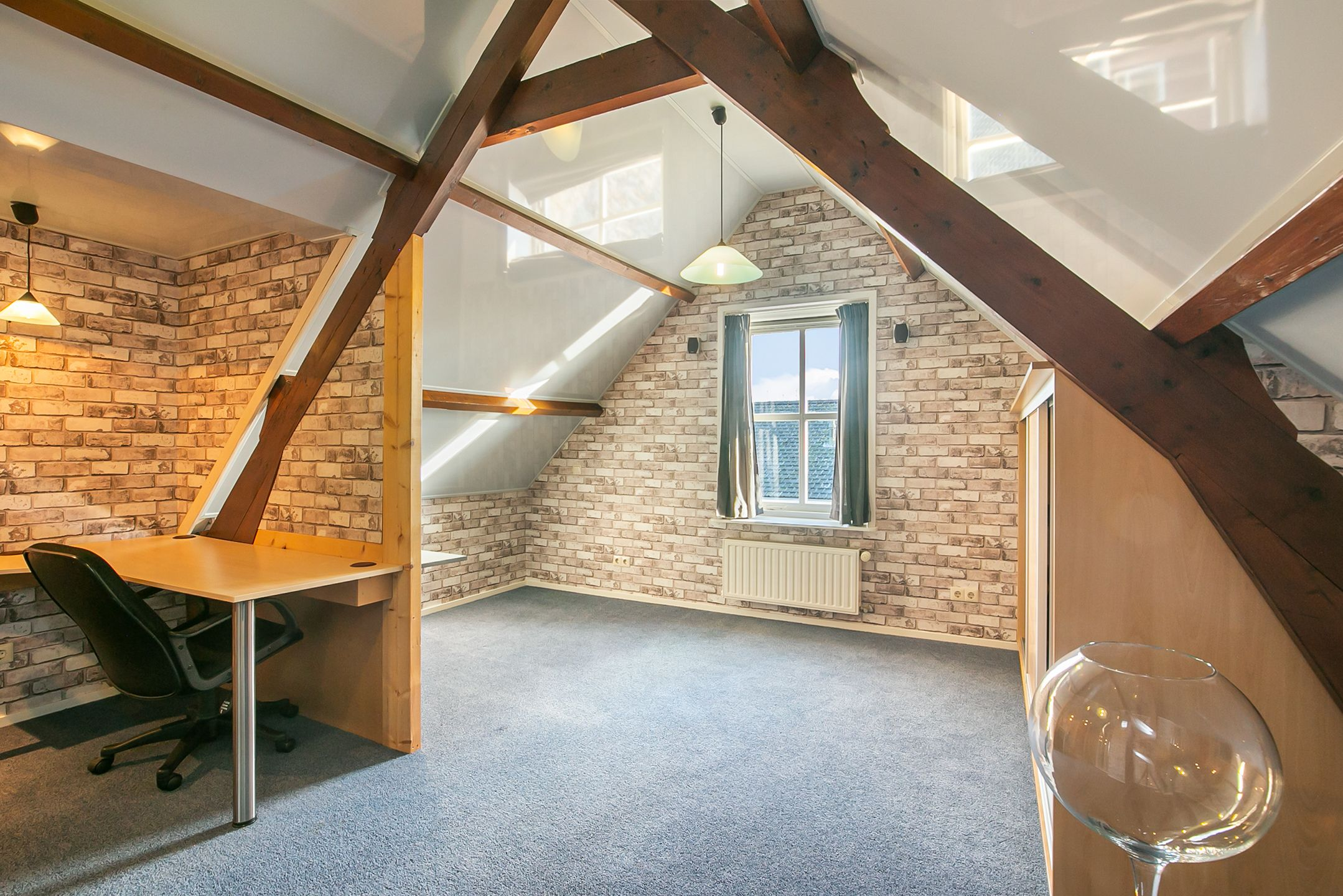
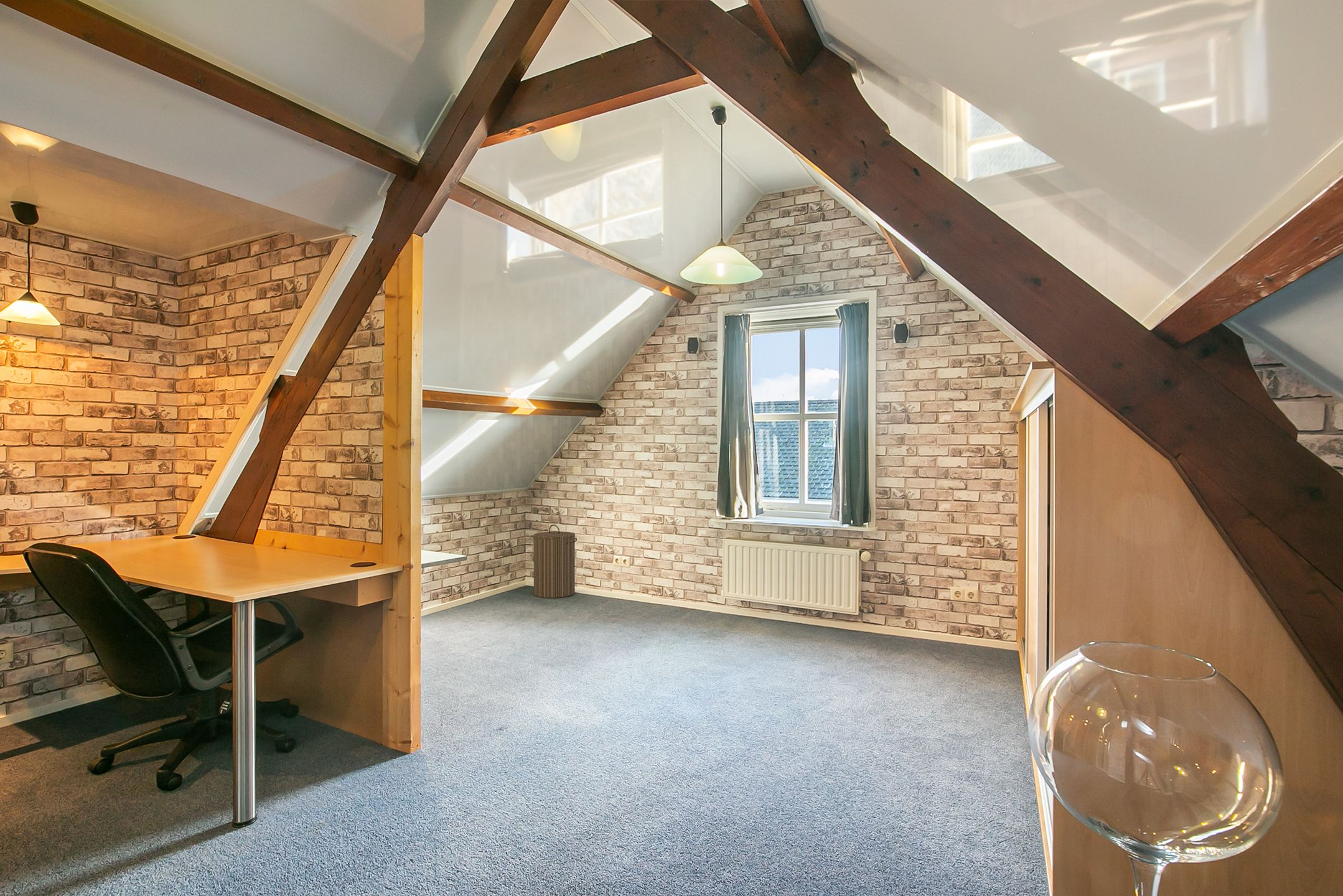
+ laundry hamper (554, 559)
